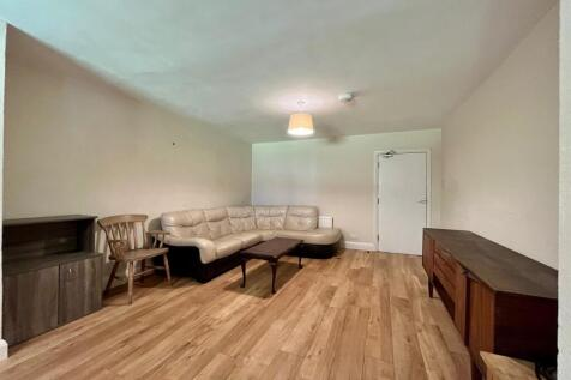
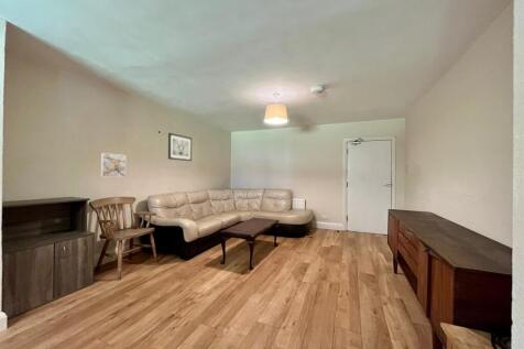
+ wall art (181, 148)
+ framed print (113, 165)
